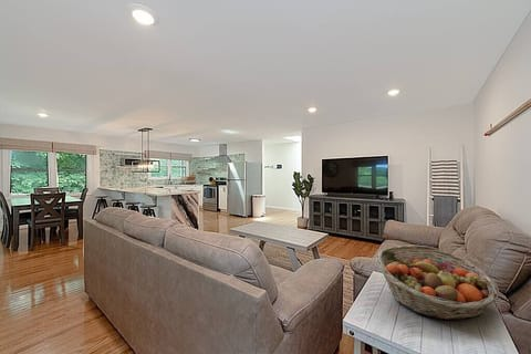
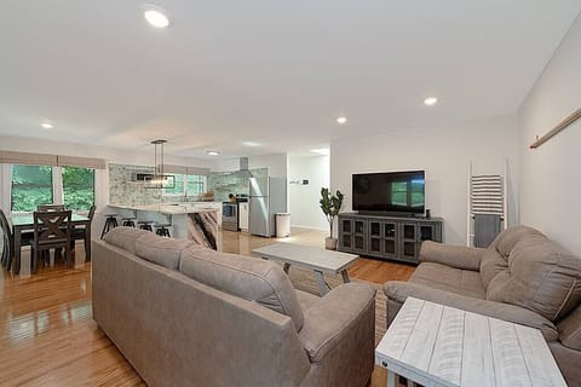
- fruit basket (431, 278)
